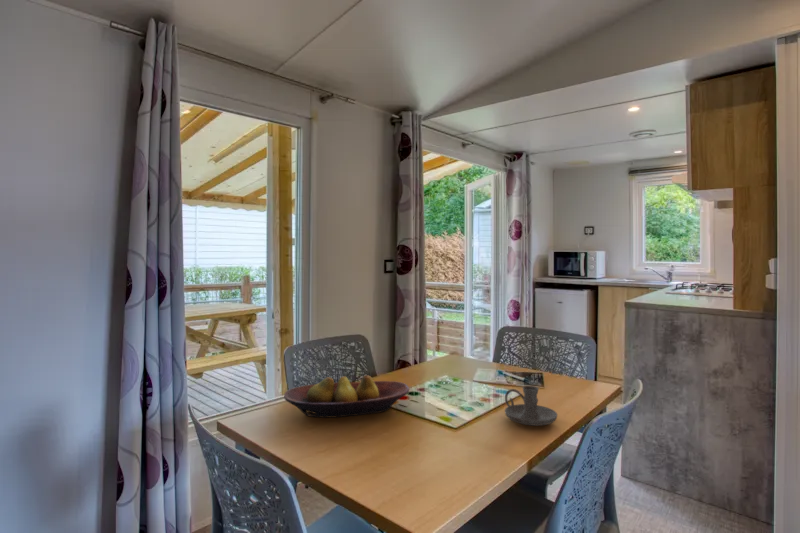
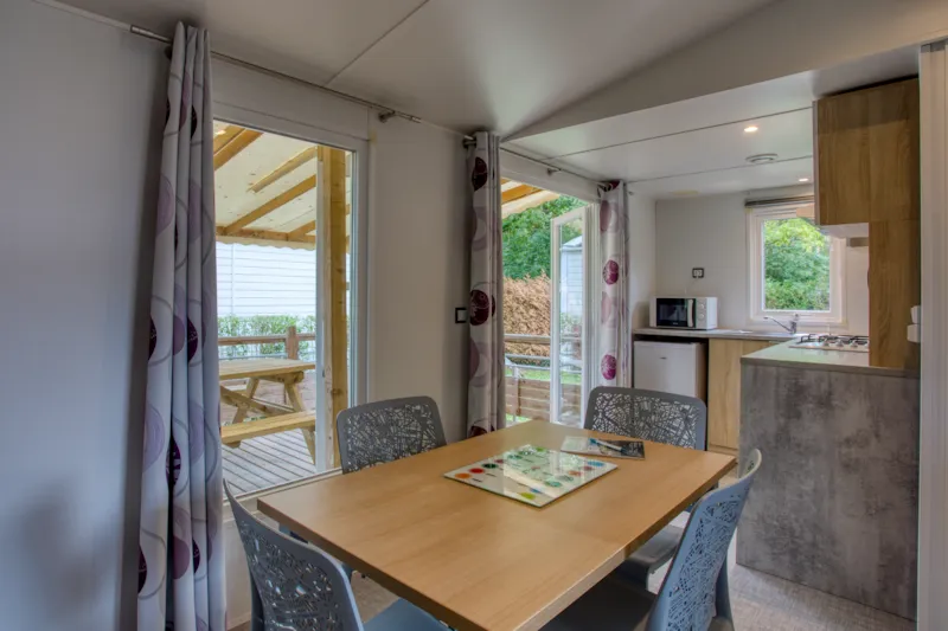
- candle holder (526, 402)
- fruit bowl (348, 392)
